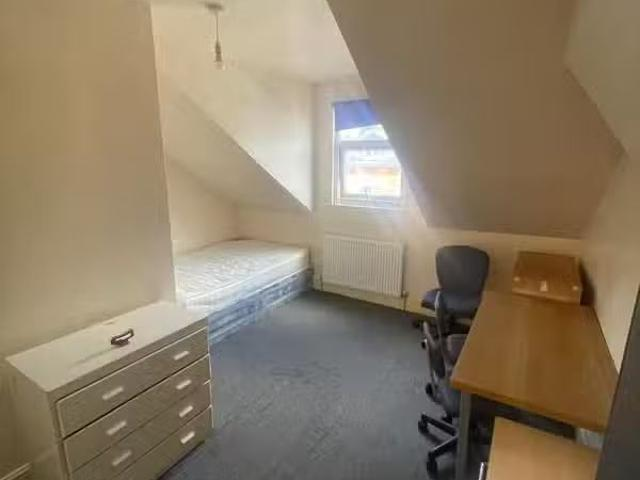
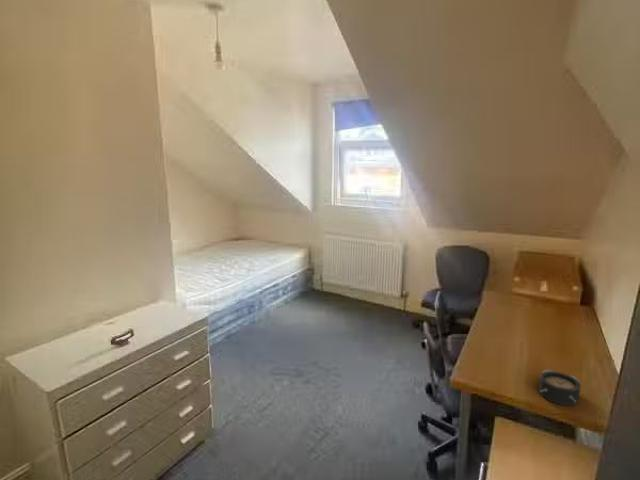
+ alarm clock (559, 385)
